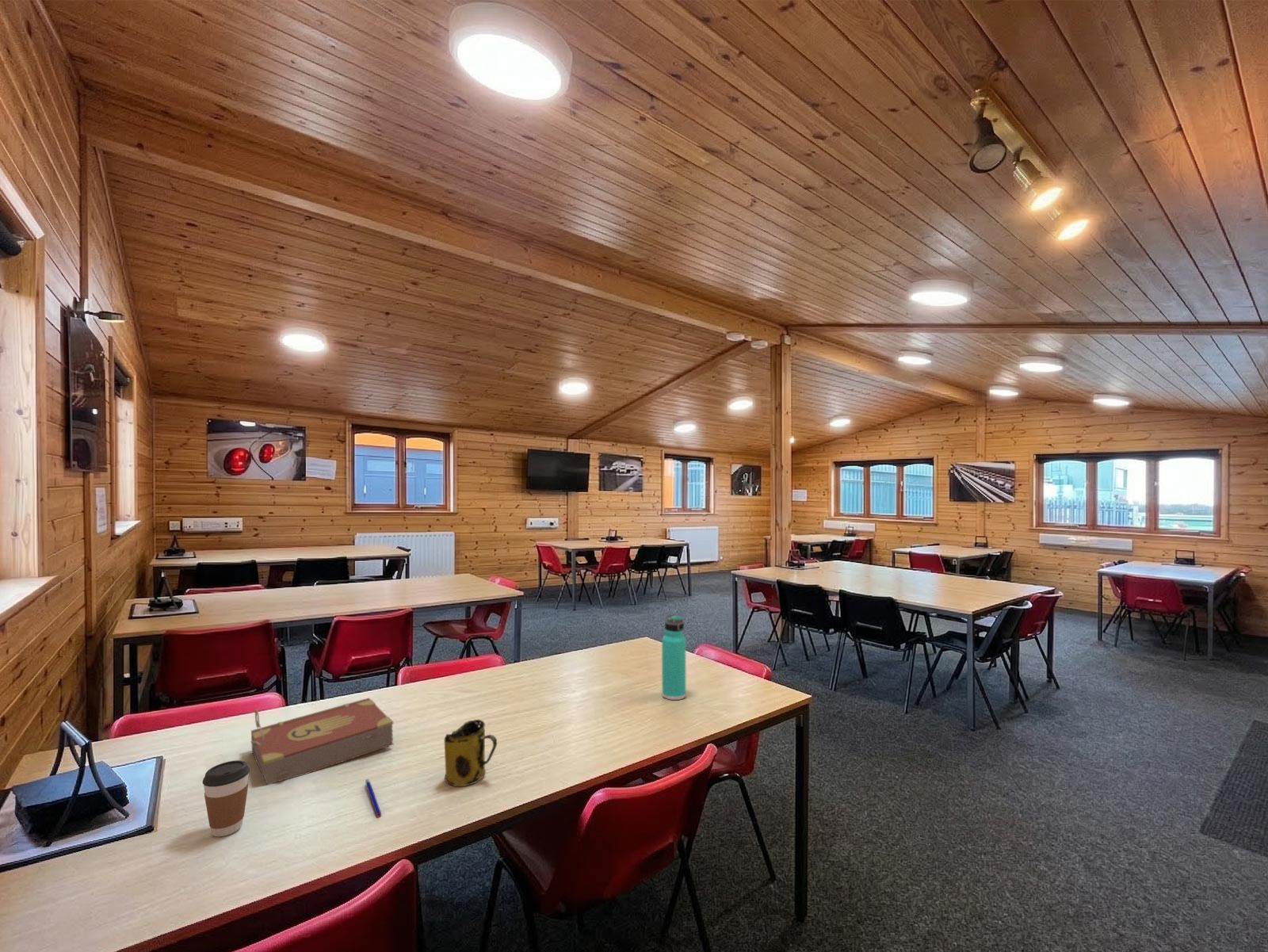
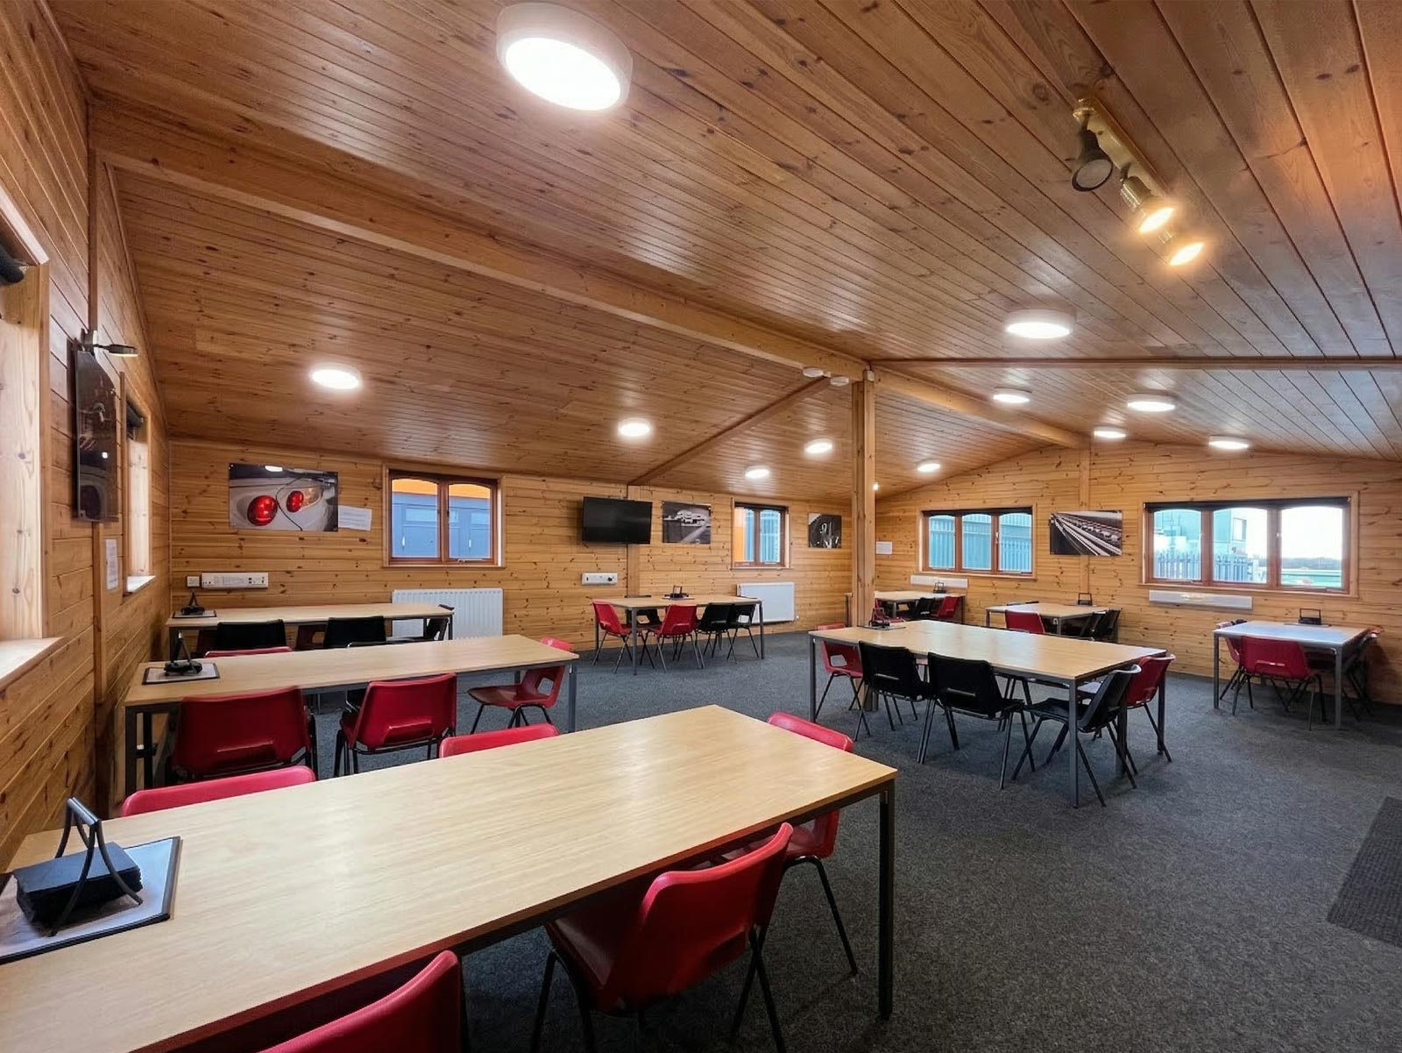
- pen (372, 797)
- thermos bottle (674, 656)
- coffee cup (227, 798)
- book (323, 721)
- mug (469, 751)
